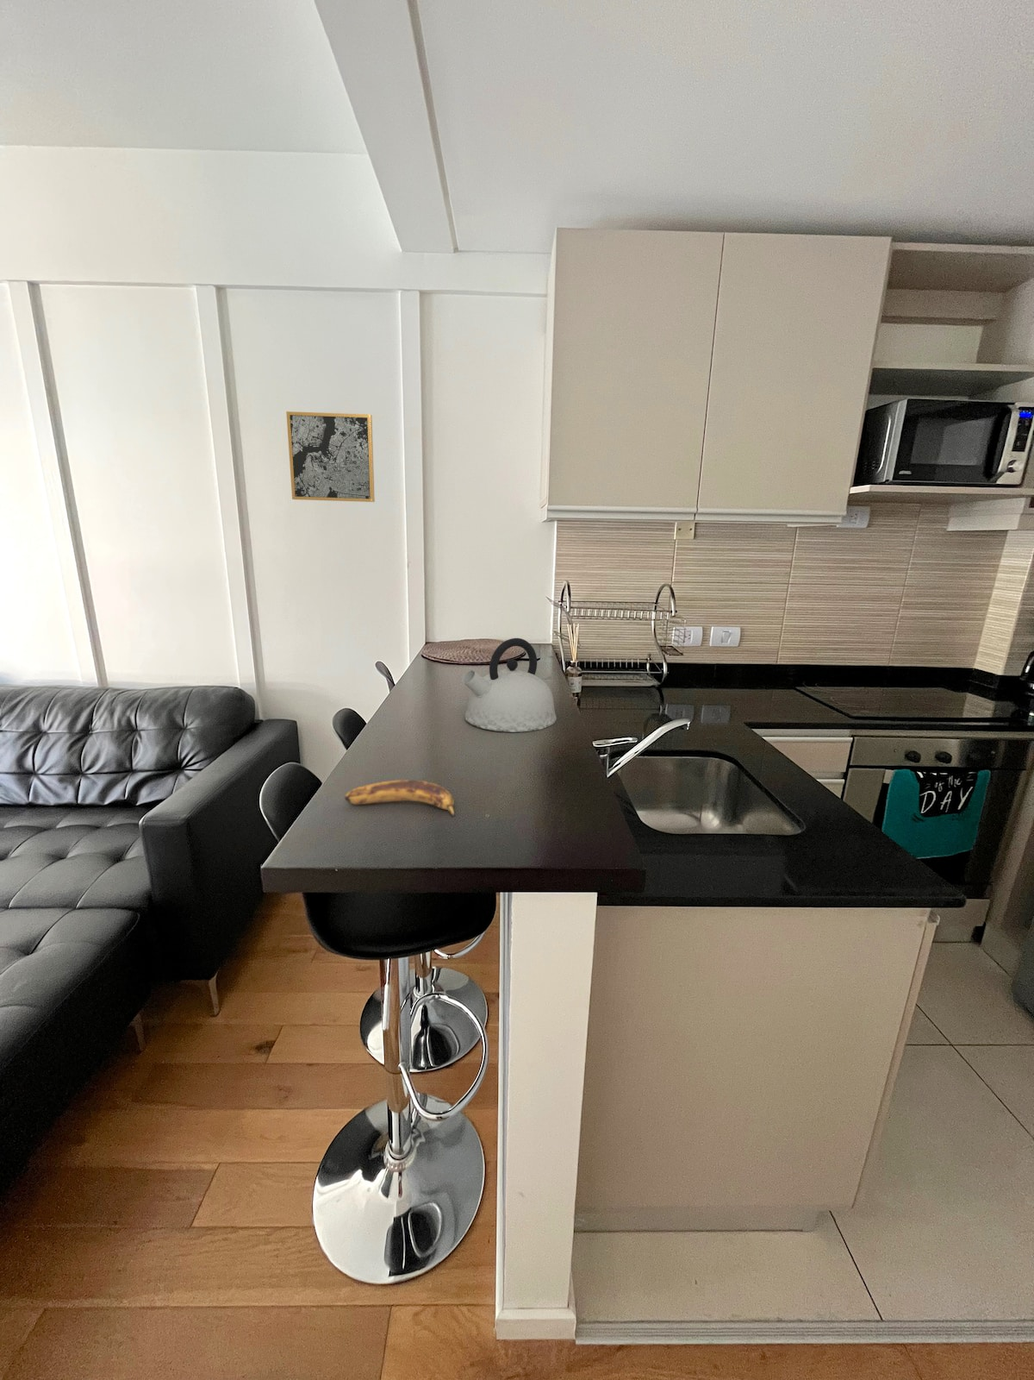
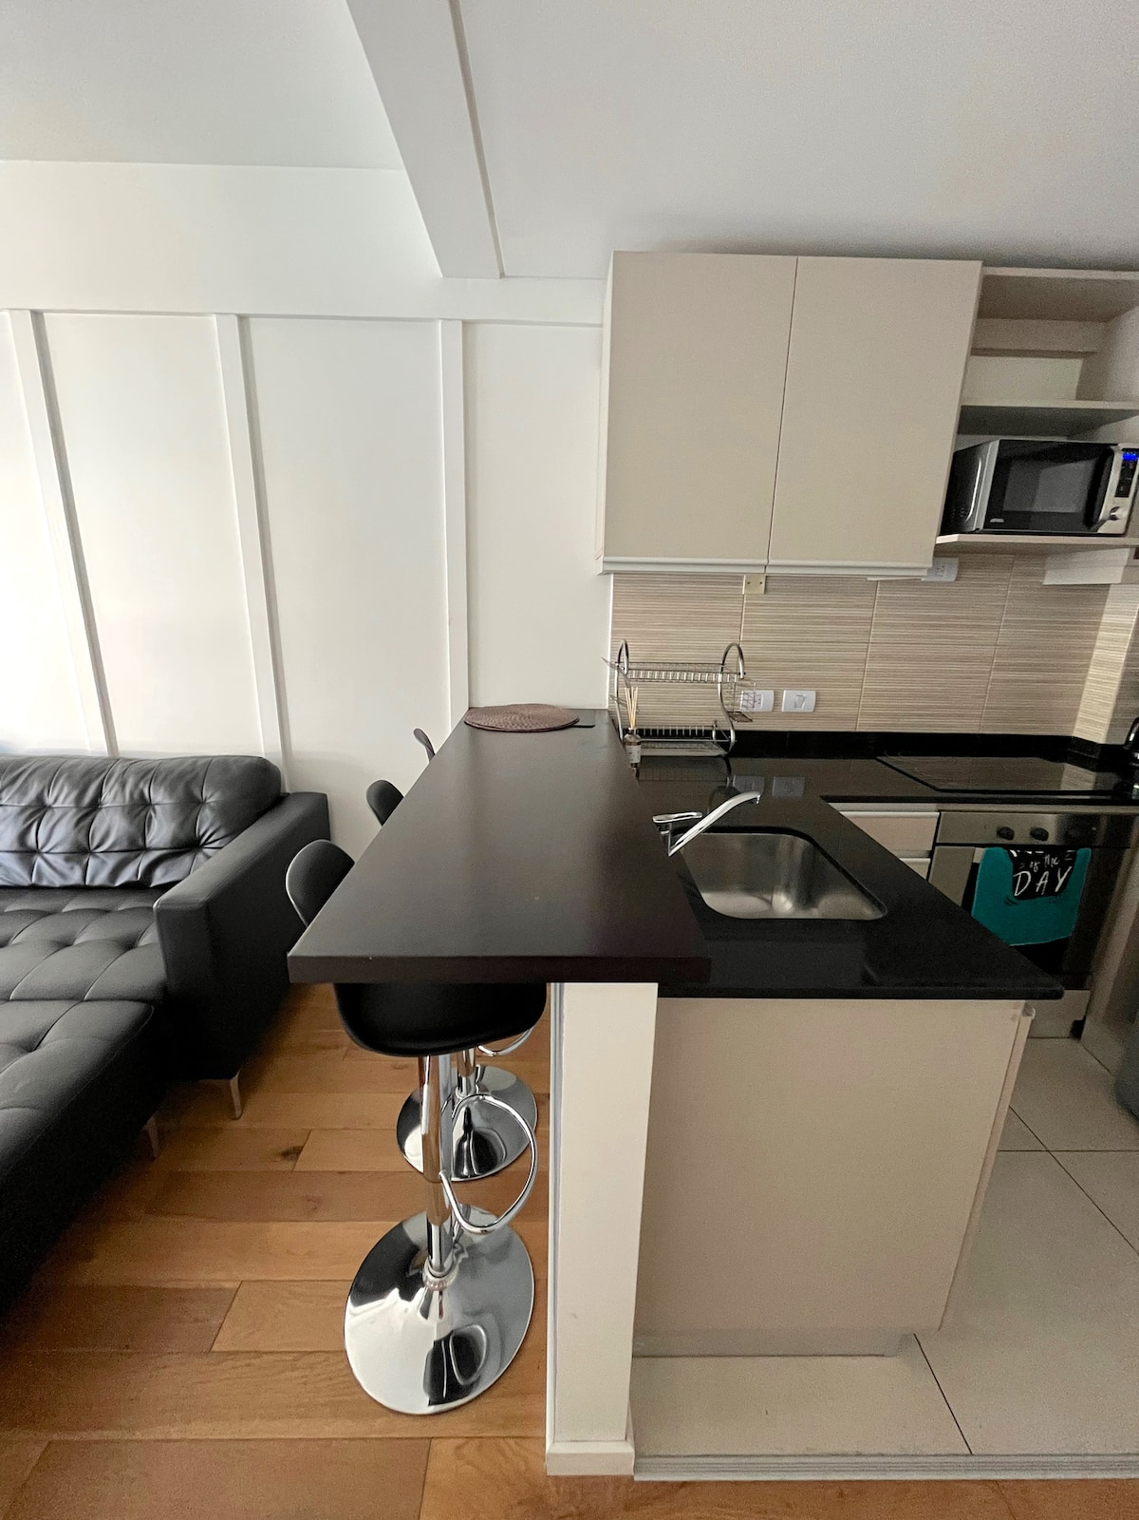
- banana (402, 794)
- kettle (507, 679)
- wall art (331, 457)
